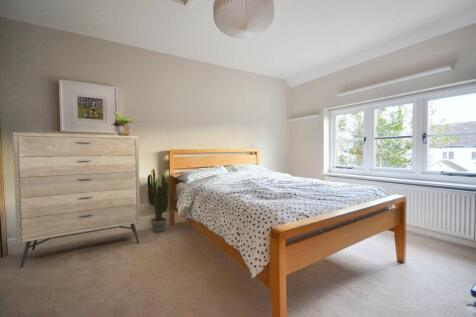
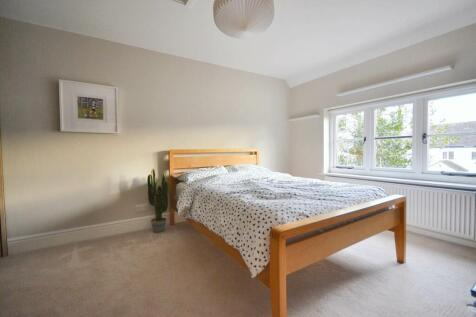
- potted plant (122, 125)
- dresser (86, 191)
